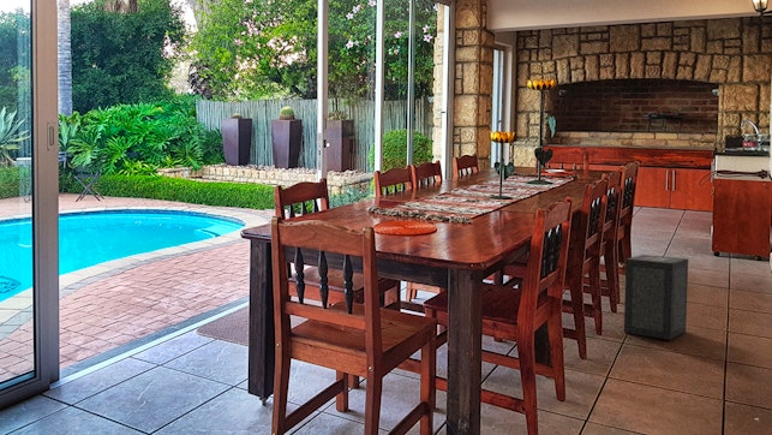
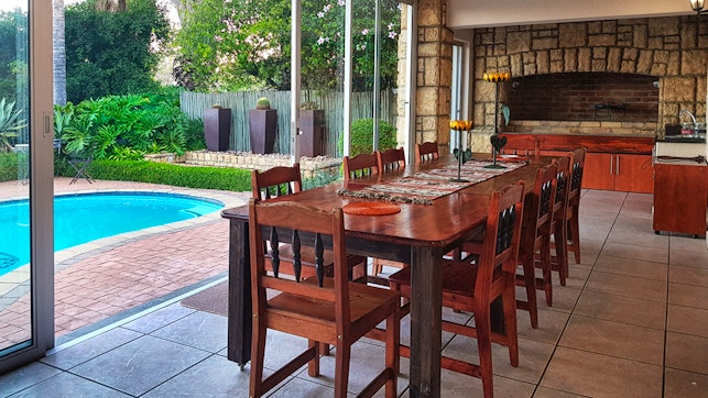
- speaker (656, 296)
